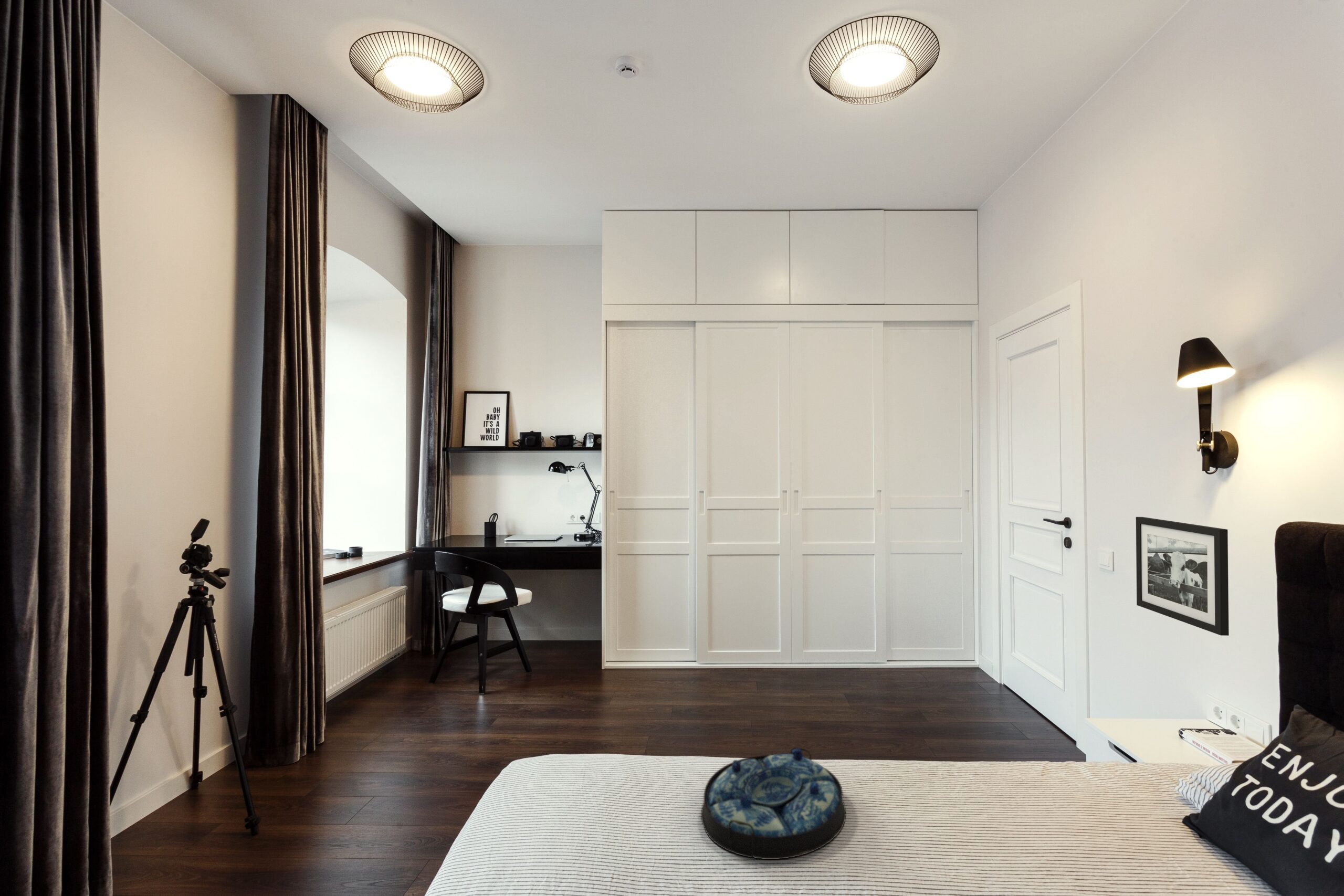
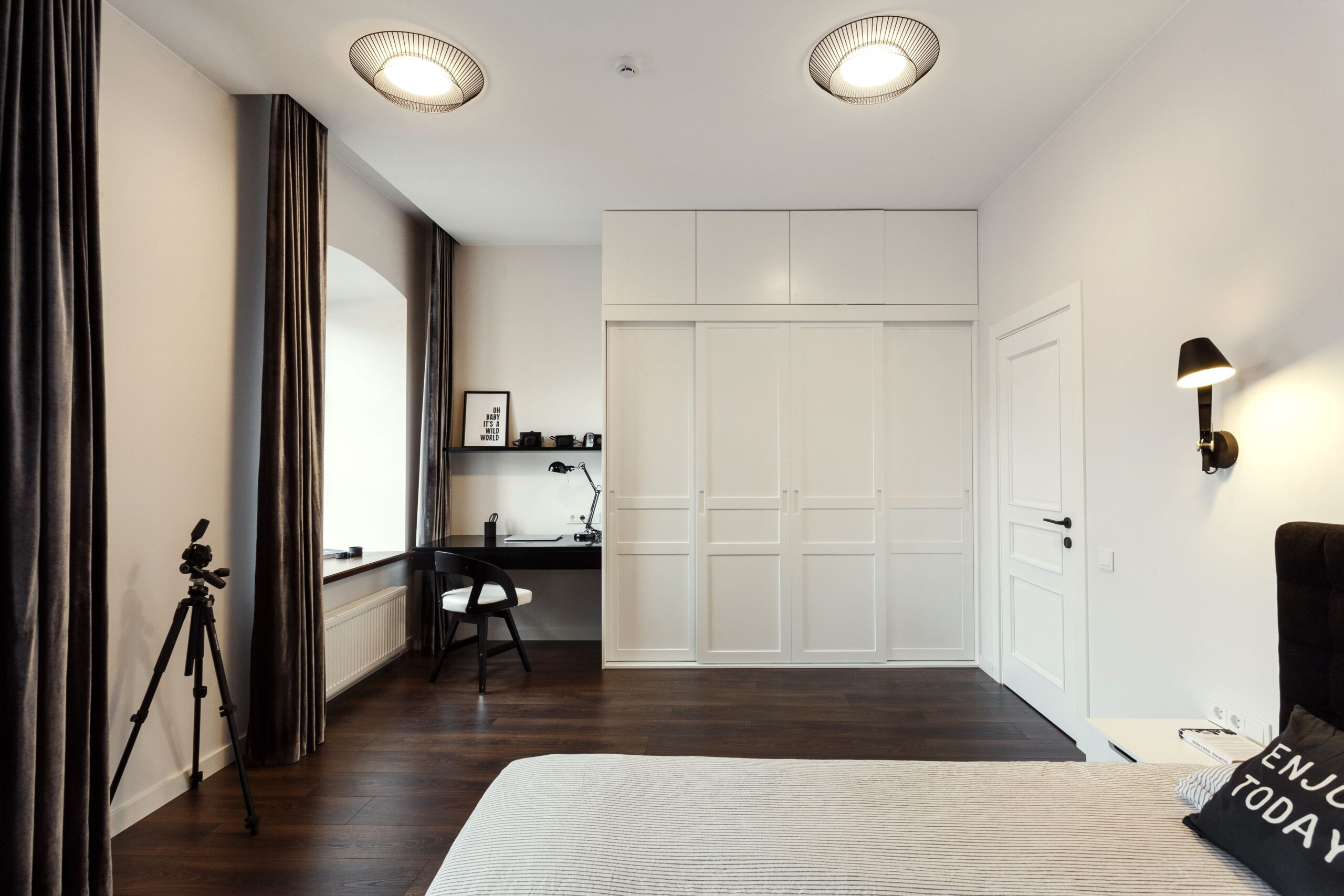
- picture frame (1178, 571)
- serving tray (773, 789)
